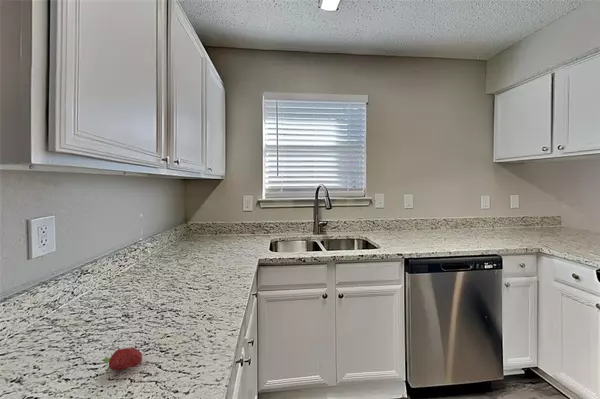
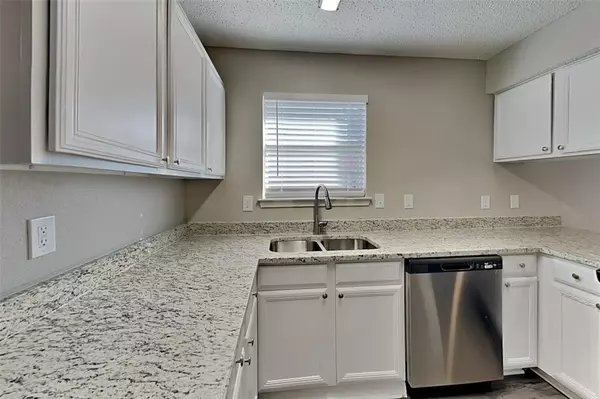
- fruit (123, 358)
